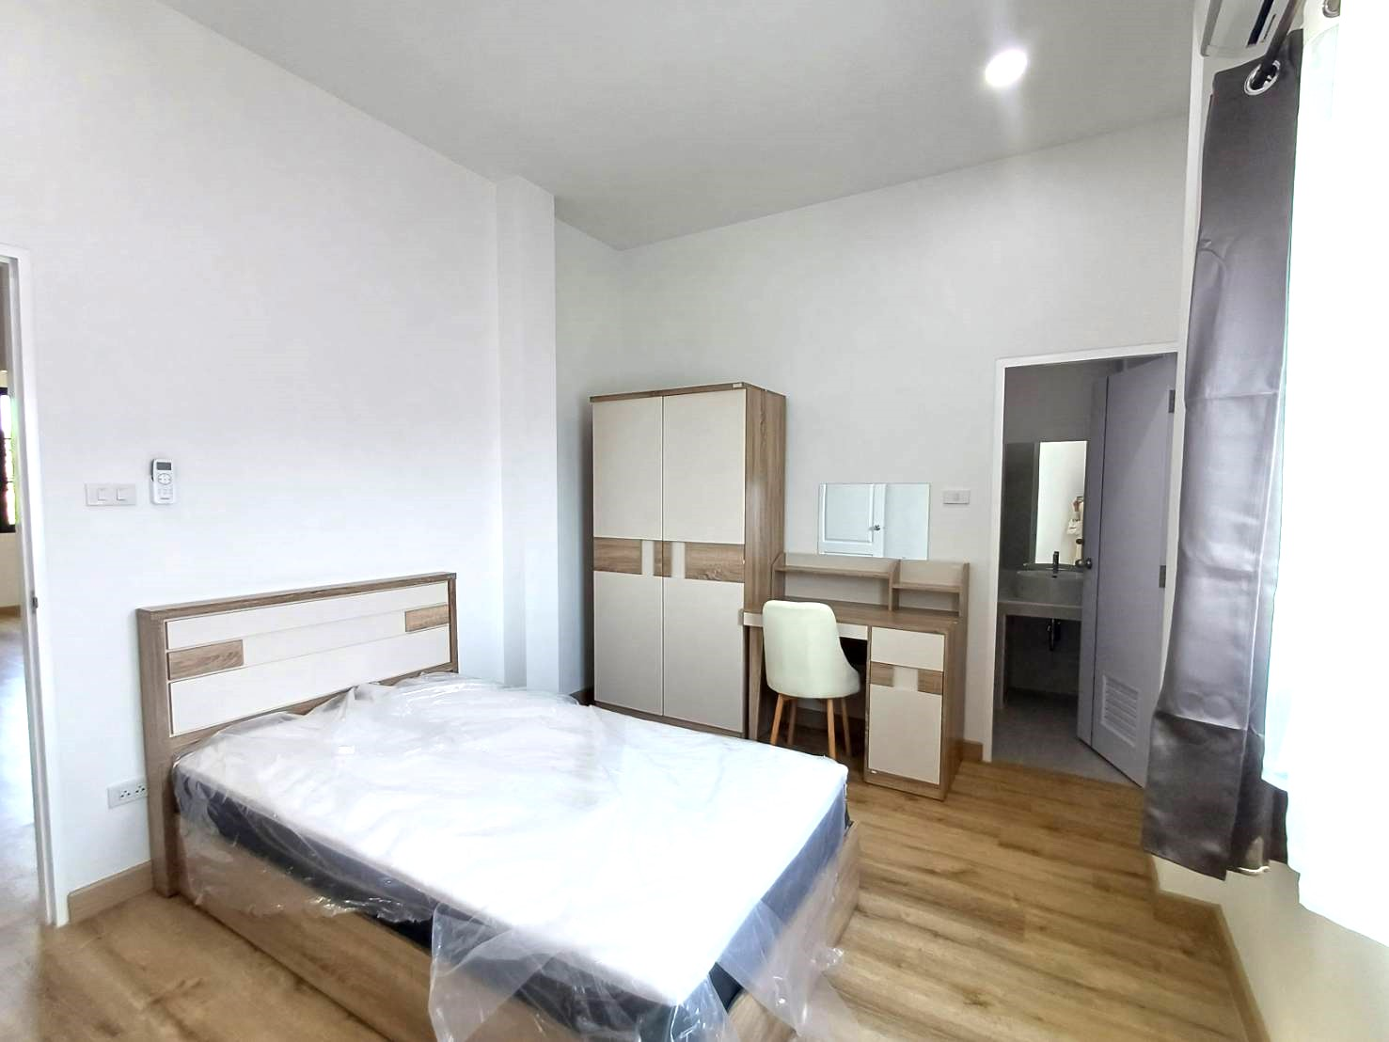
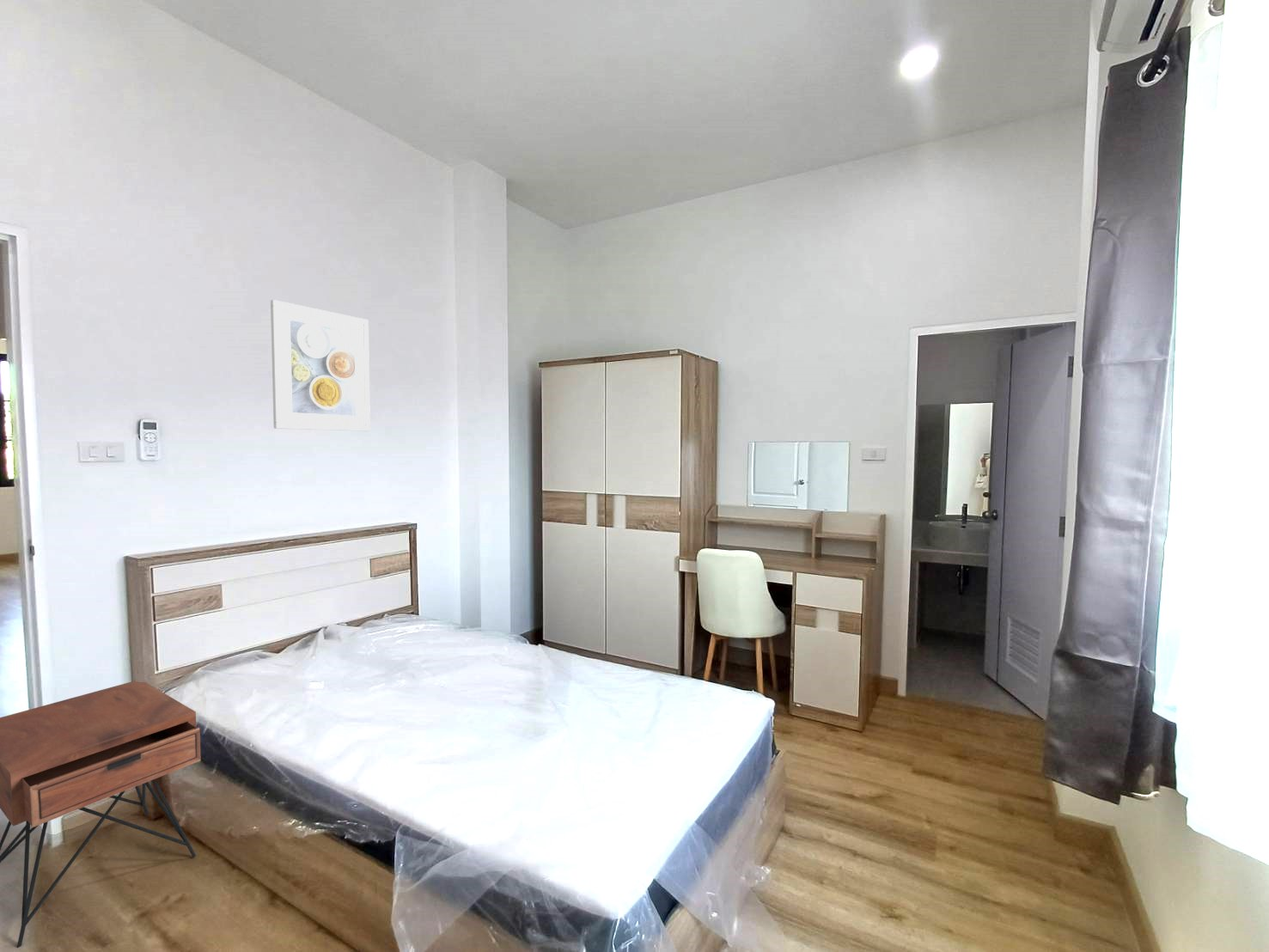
+ nightstand (94, 799)
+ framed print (324, 370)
